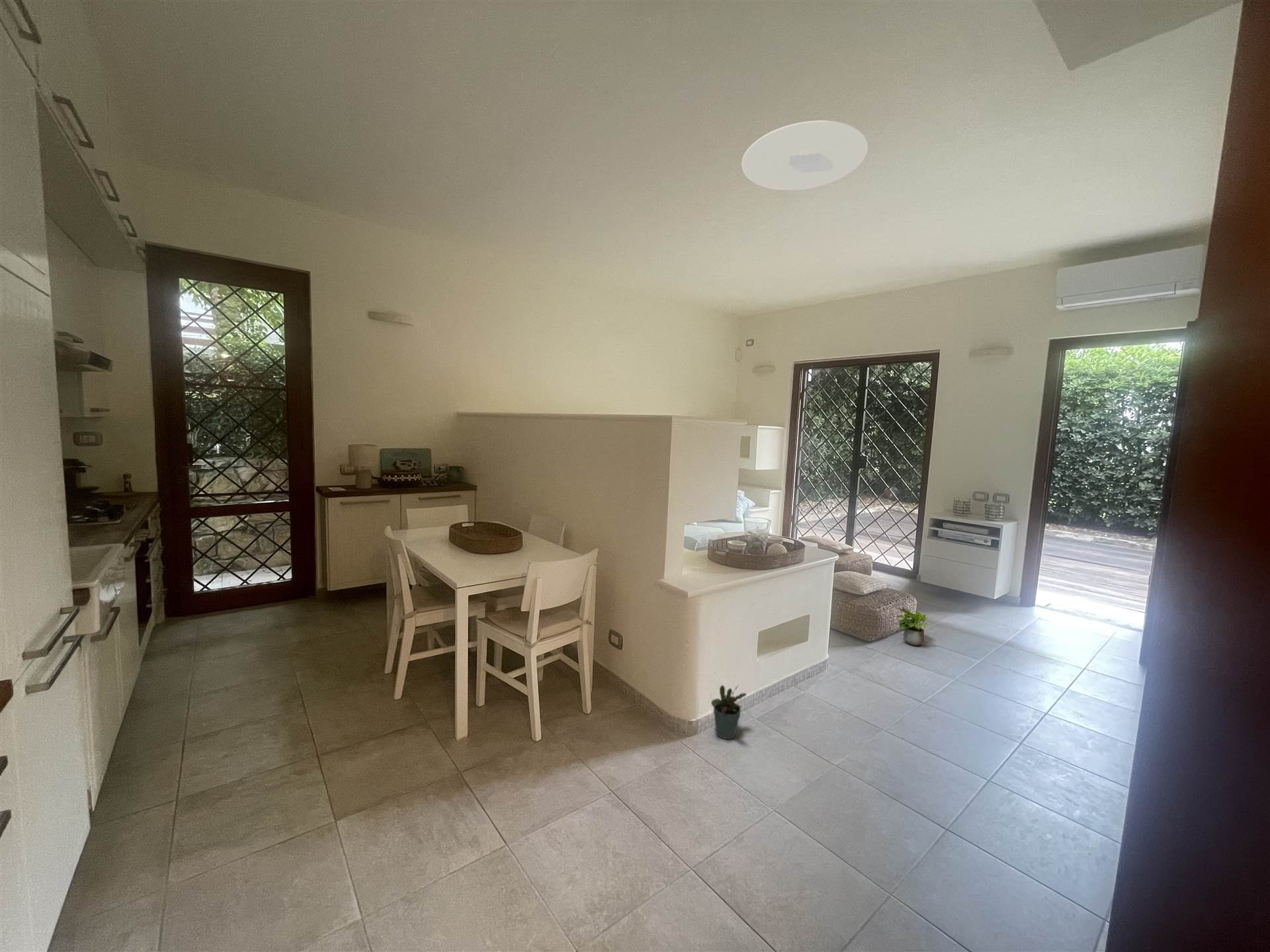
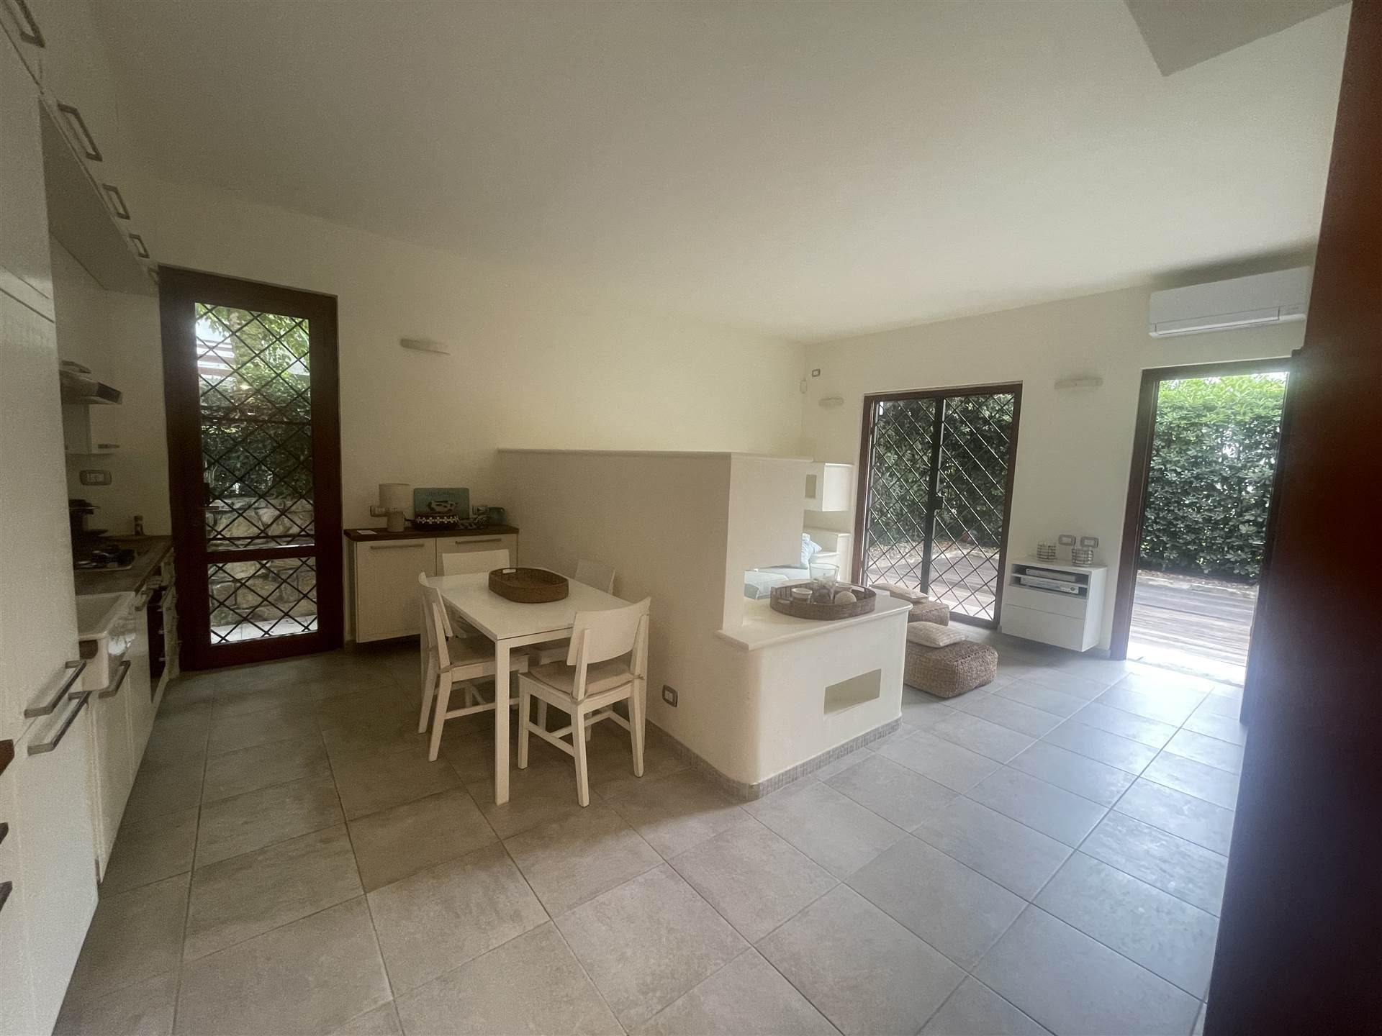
- potted plant (911, 625)
- potted plant (730, 711)
- ceiling light (802, 153)
